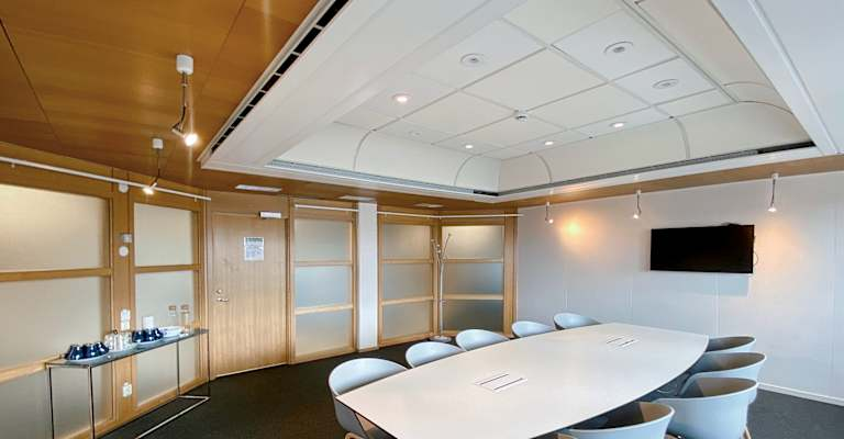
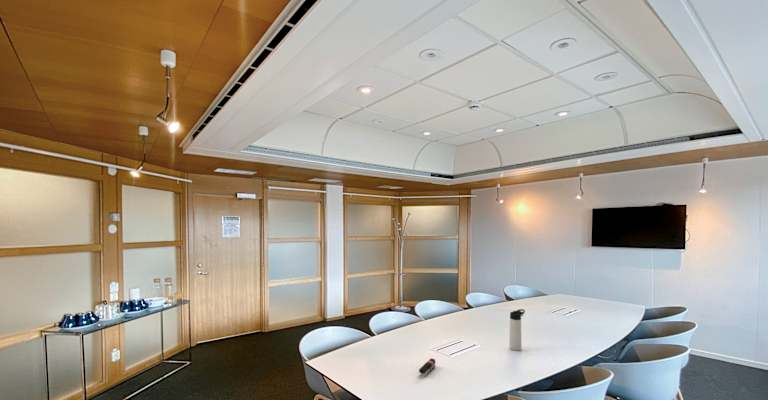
+ thermos bottle (517, 329)
+ stapler (427, 367)
